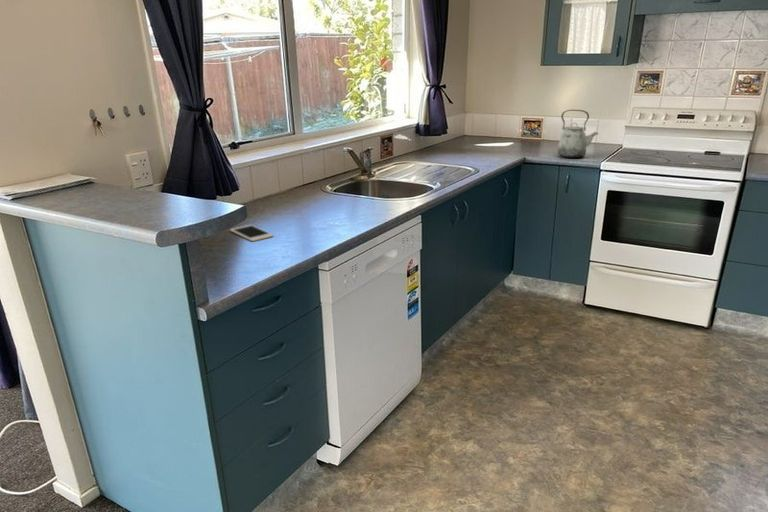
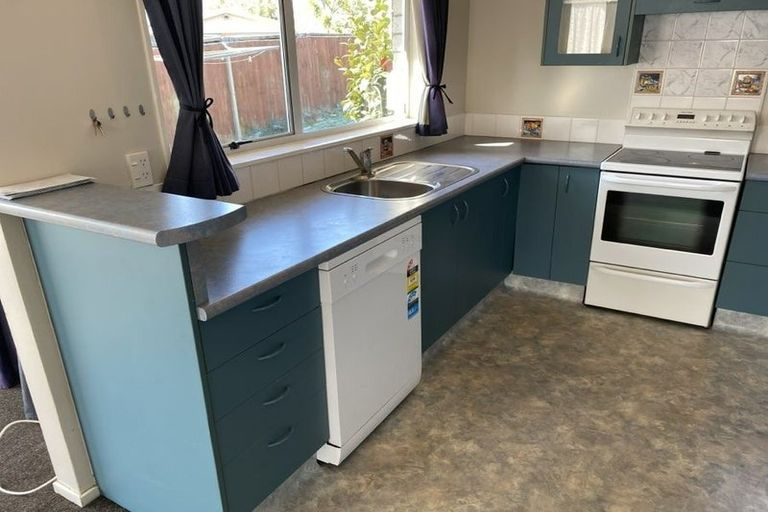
- kettle (578, 133)
- cell phone (251, 232)
